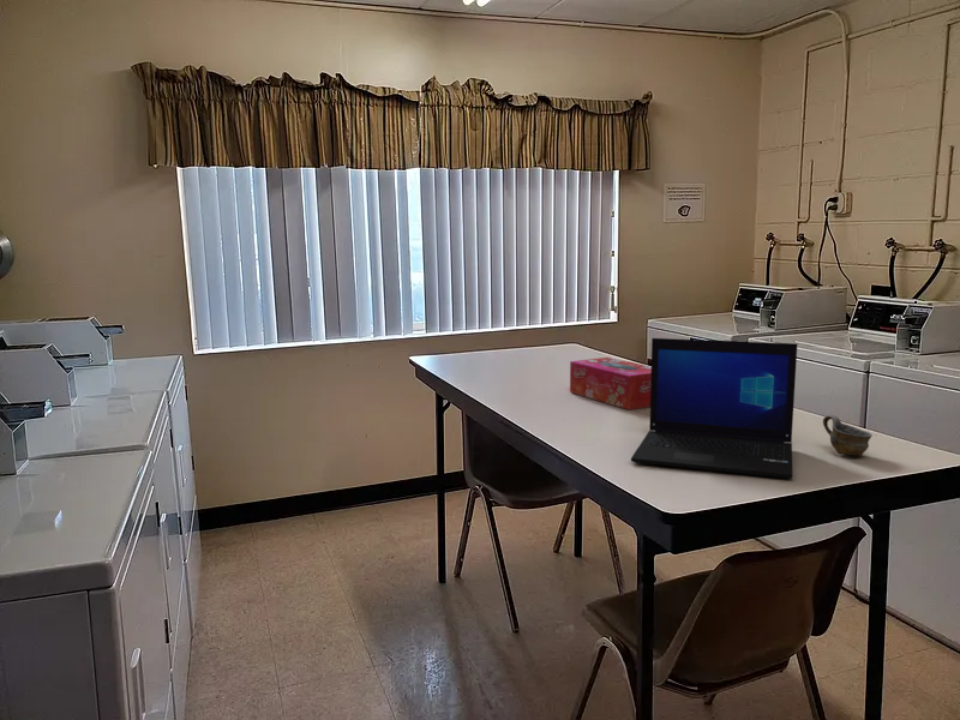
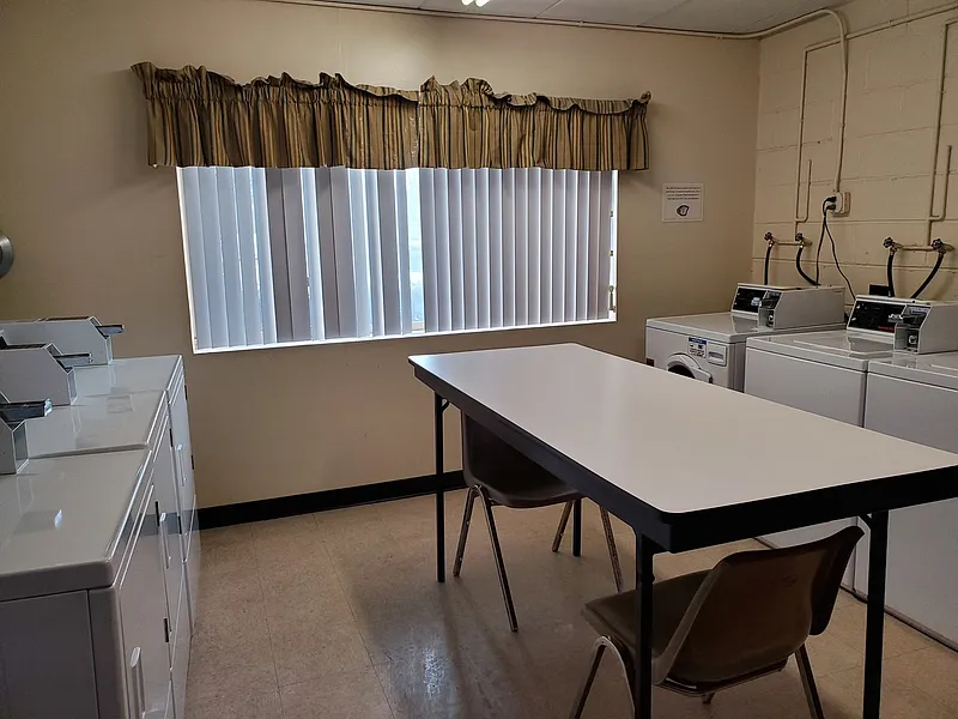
- laptop (715, 402)
- cup (848, 436)
- tissue box (617, 382)
